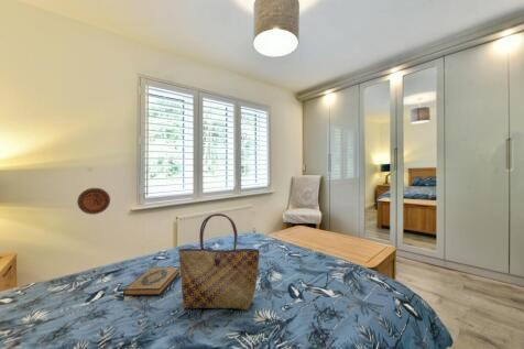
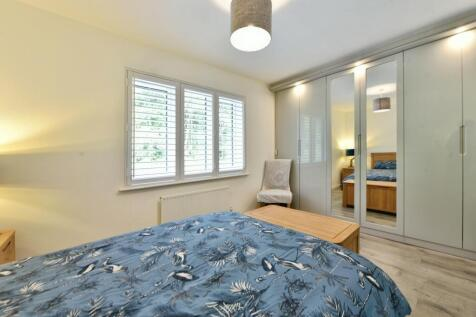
- decorative plate (94, 200)
- tote bag (218, 259)
- hardback book (154, 280)
